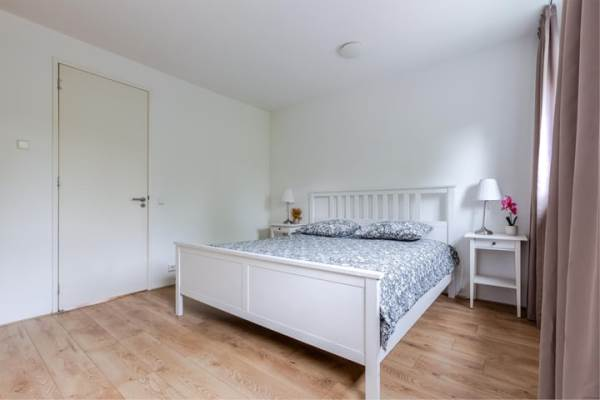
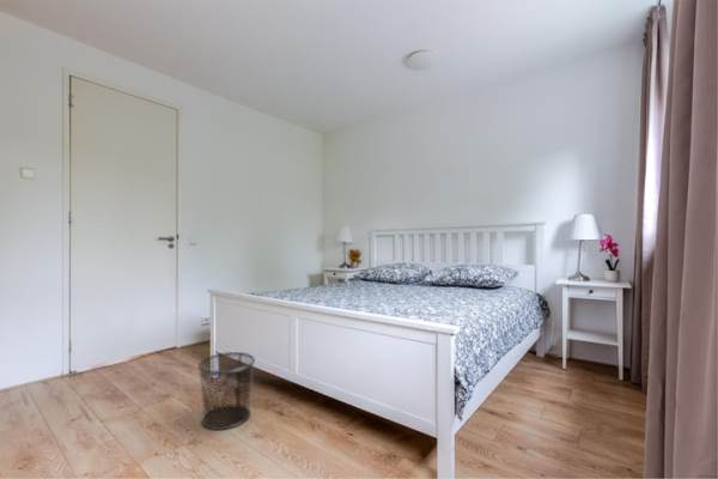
+ waste bin (226, 389)
